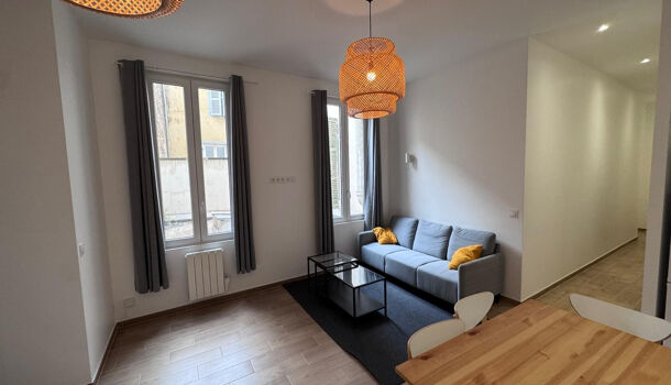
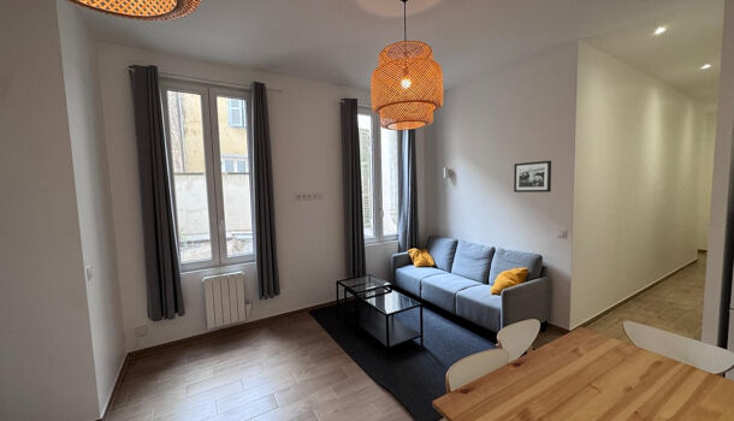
+ picture frame (531, 177)
